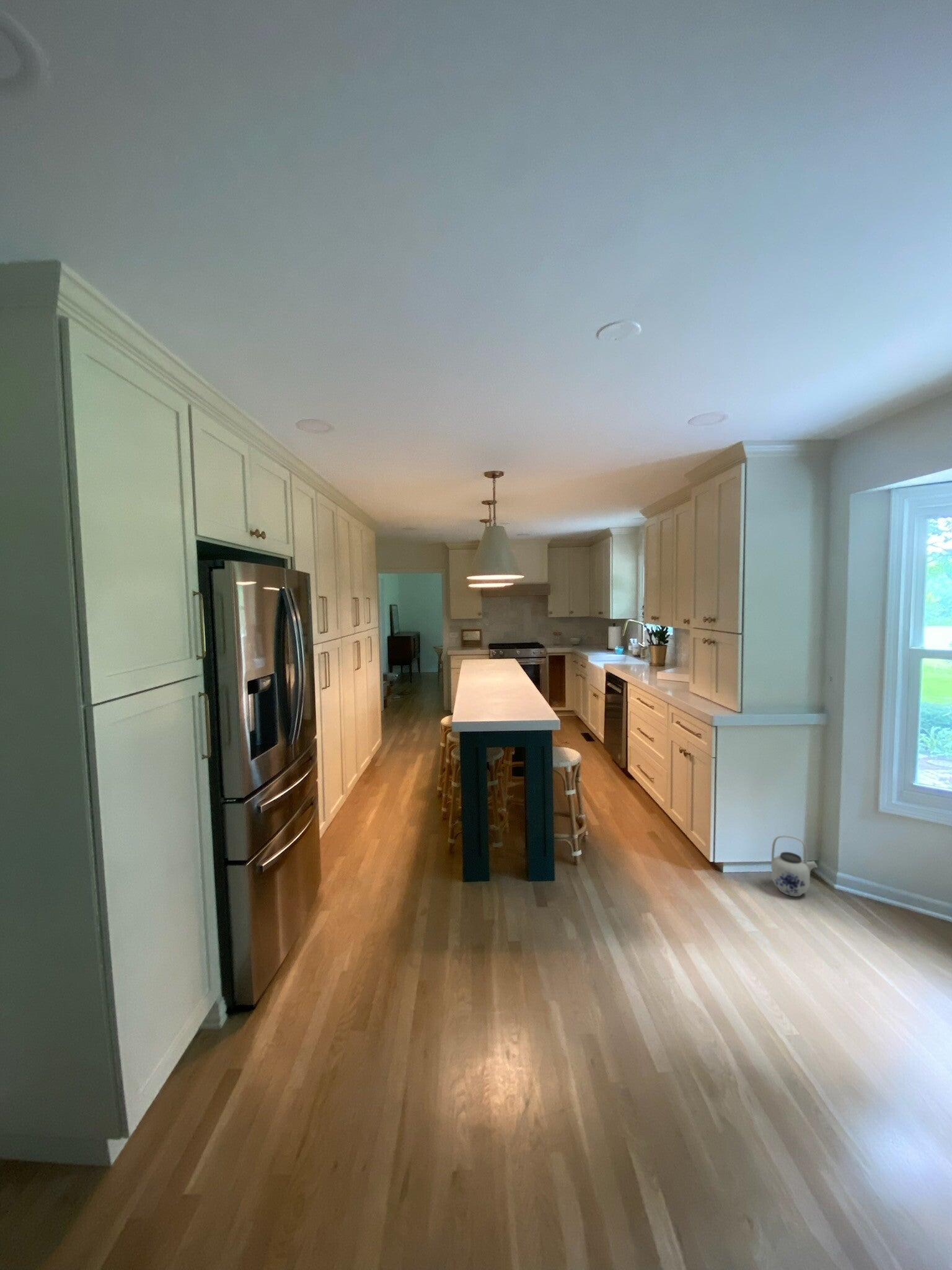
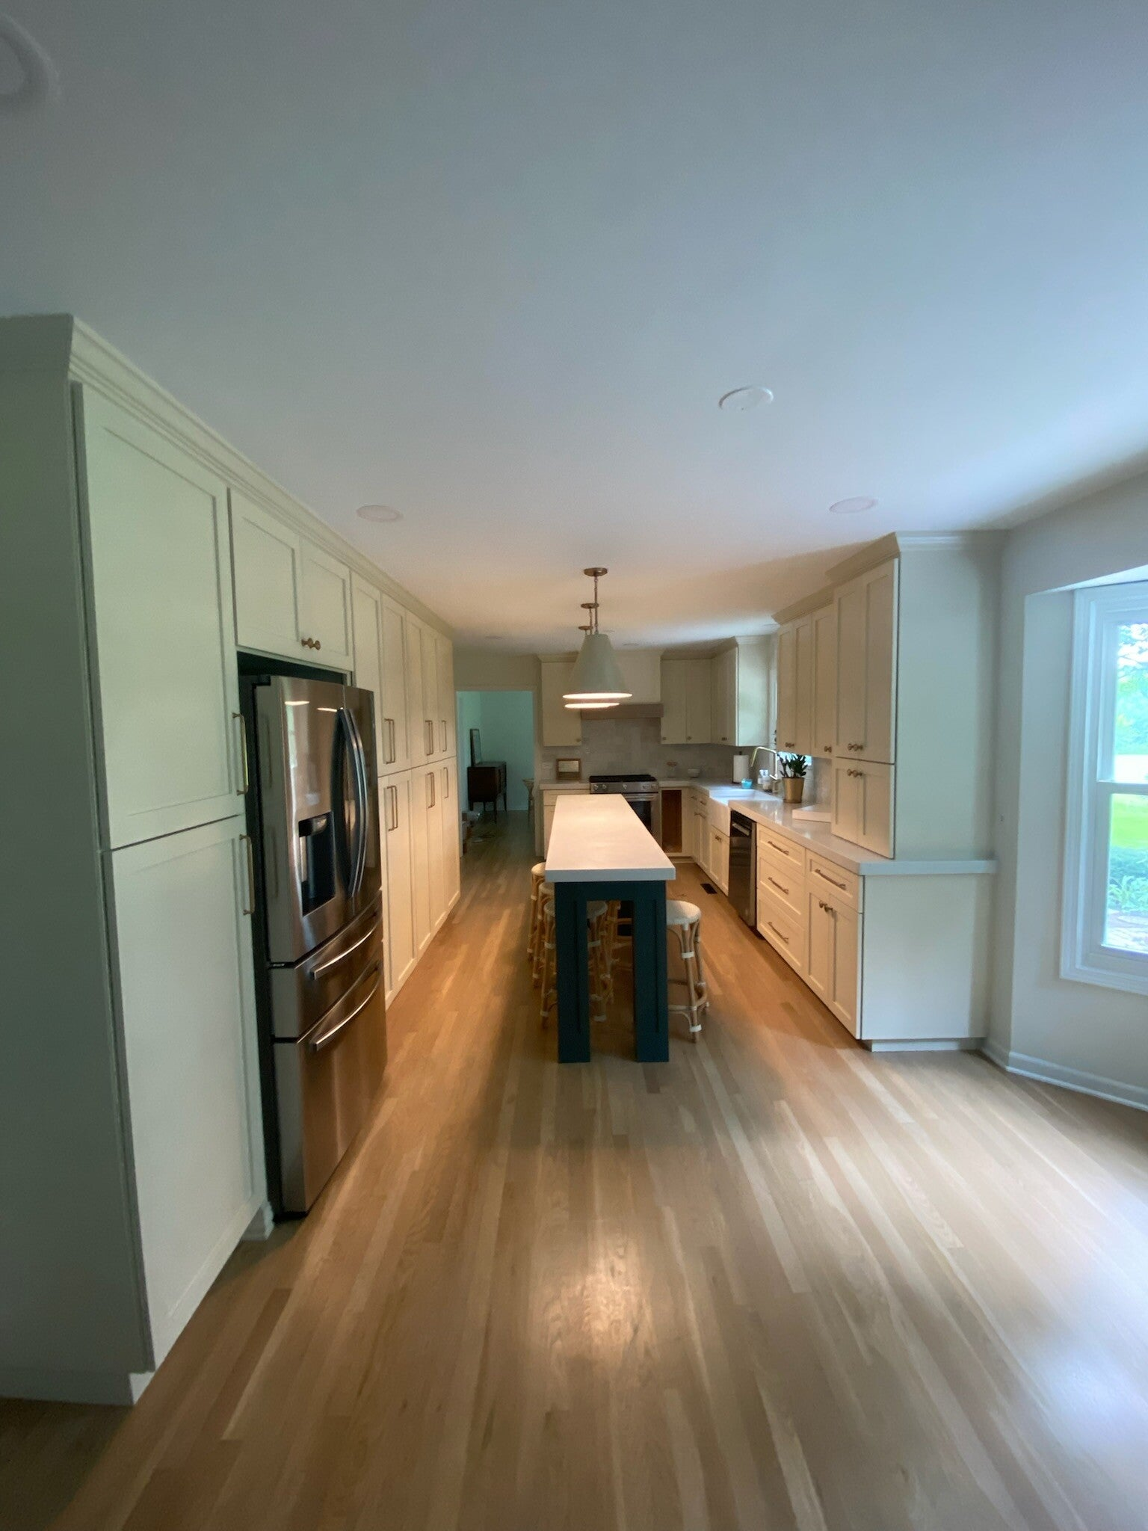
- teapot (794, 864)
